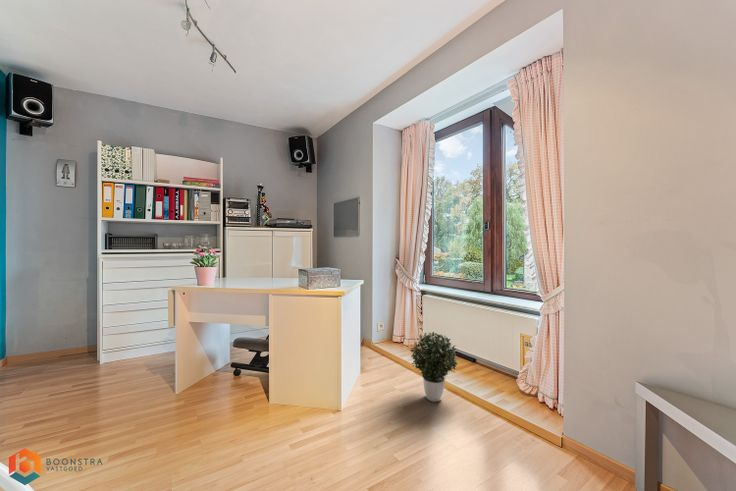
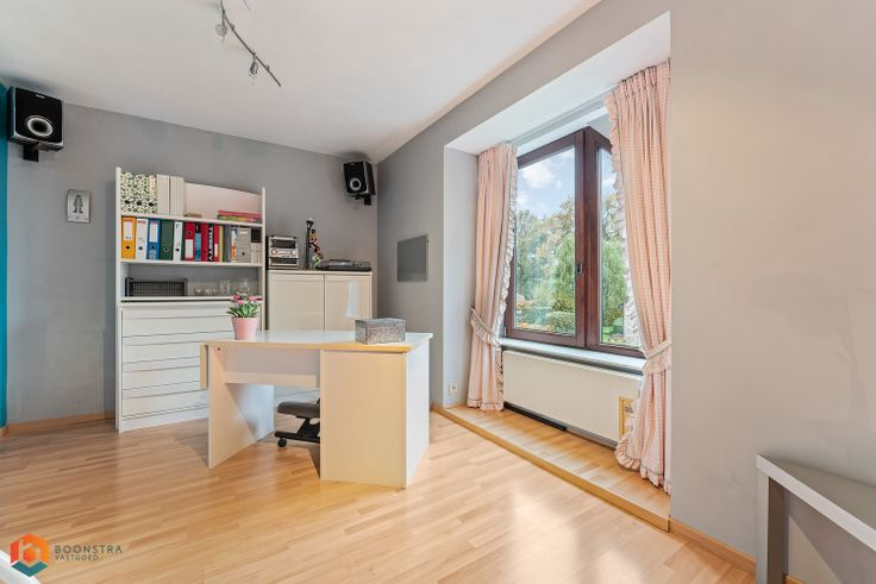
- potted plant (434, 366)
